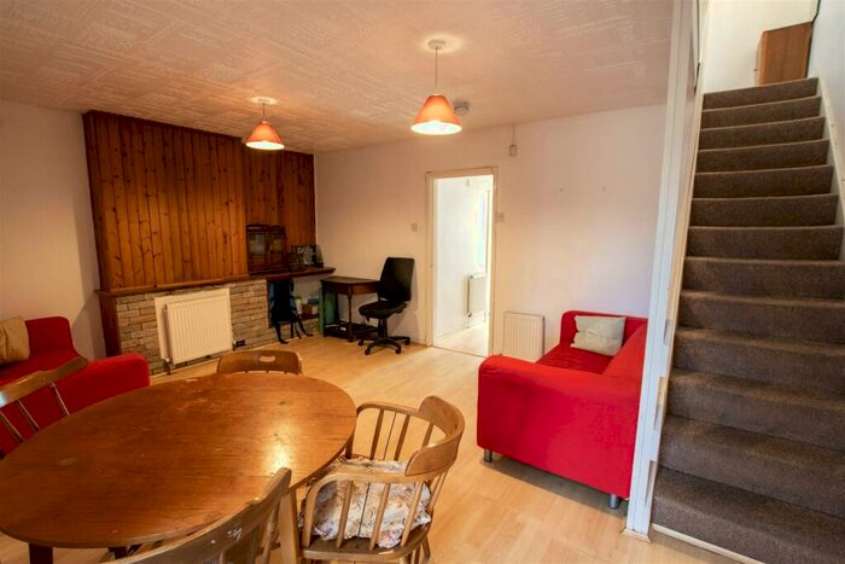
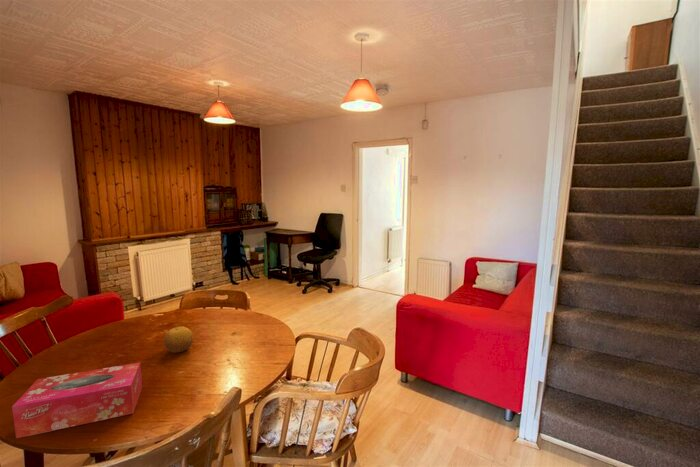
+ fruit (178, 339)
+ tissue box (85, 396)
